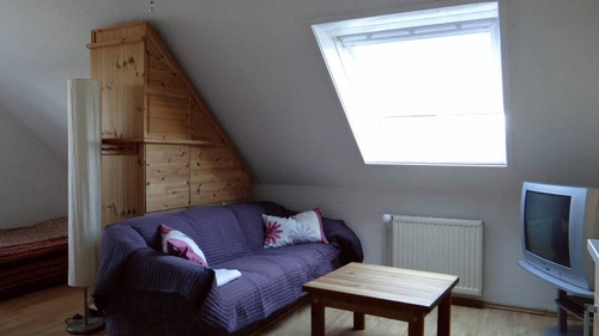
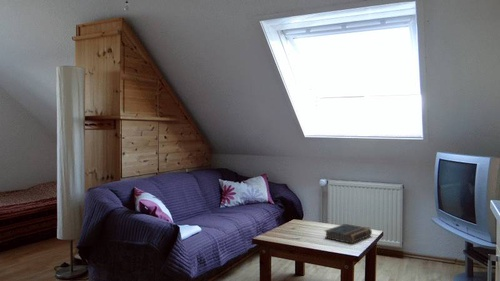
+ book (348, 232)
